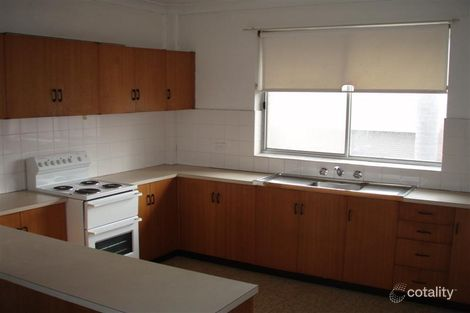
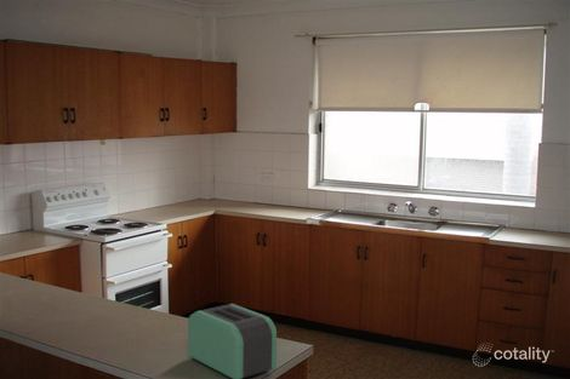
+ toaster (230, 339)
